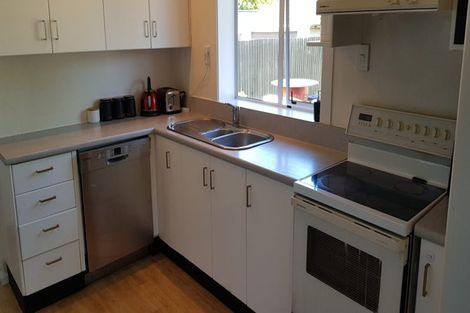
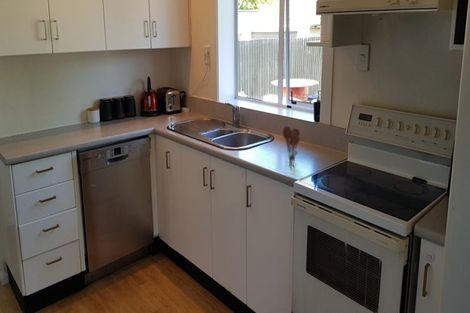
+ utensil holder (291, 145)
